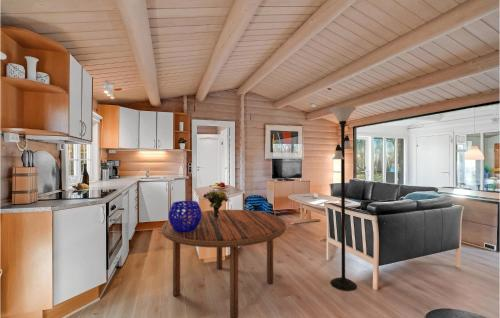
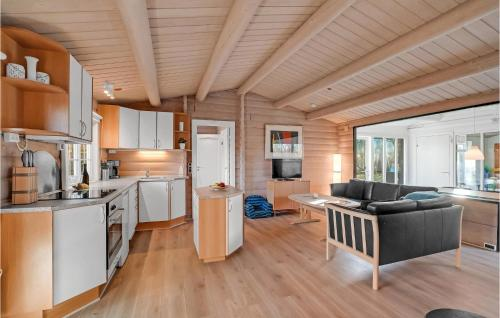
- dining table (221, 254)
- bouquet (216, 204)
- decorative bowl (186, 215)
- floor lamp (343, 196)
